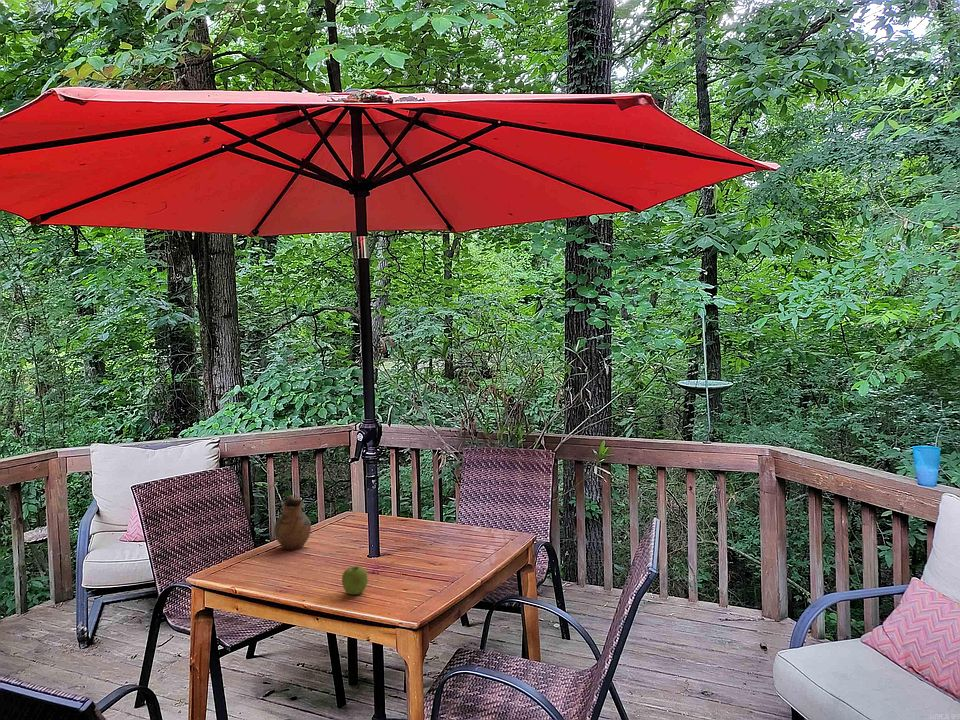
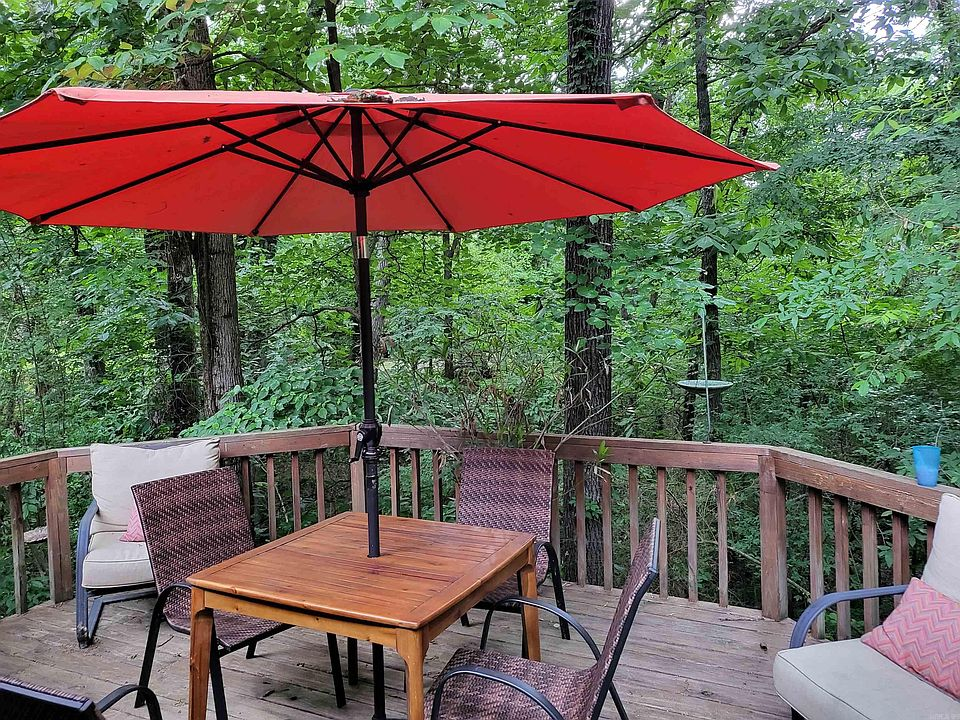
- pitcher (292, 522)
- fruit (354, 579)
